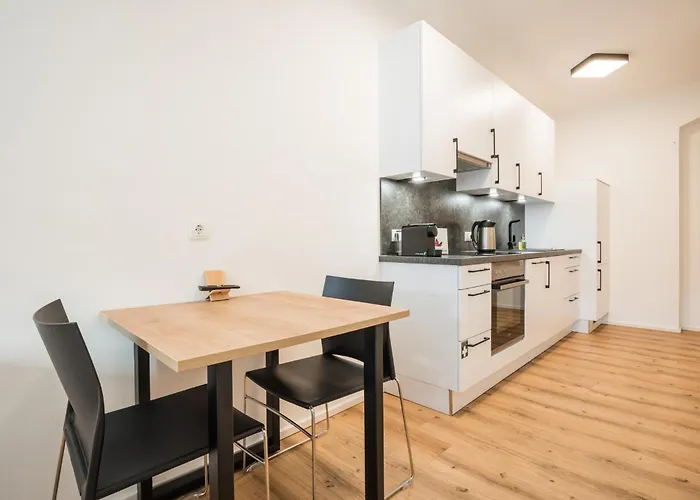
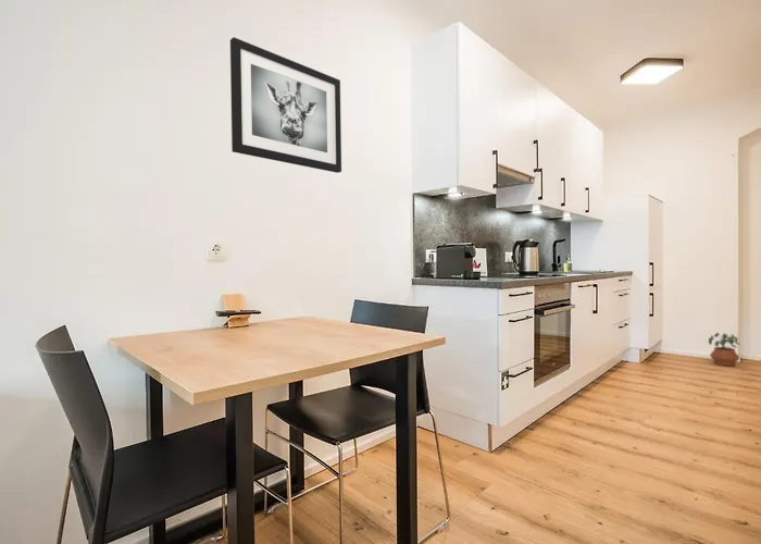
+ wall art (291, 112)
+ potted plant (724, 348)
